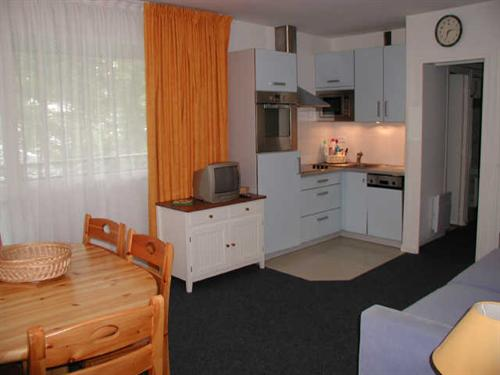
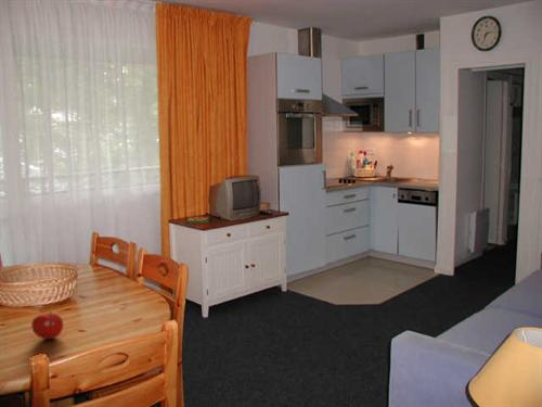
+ fruit (47, 323)
